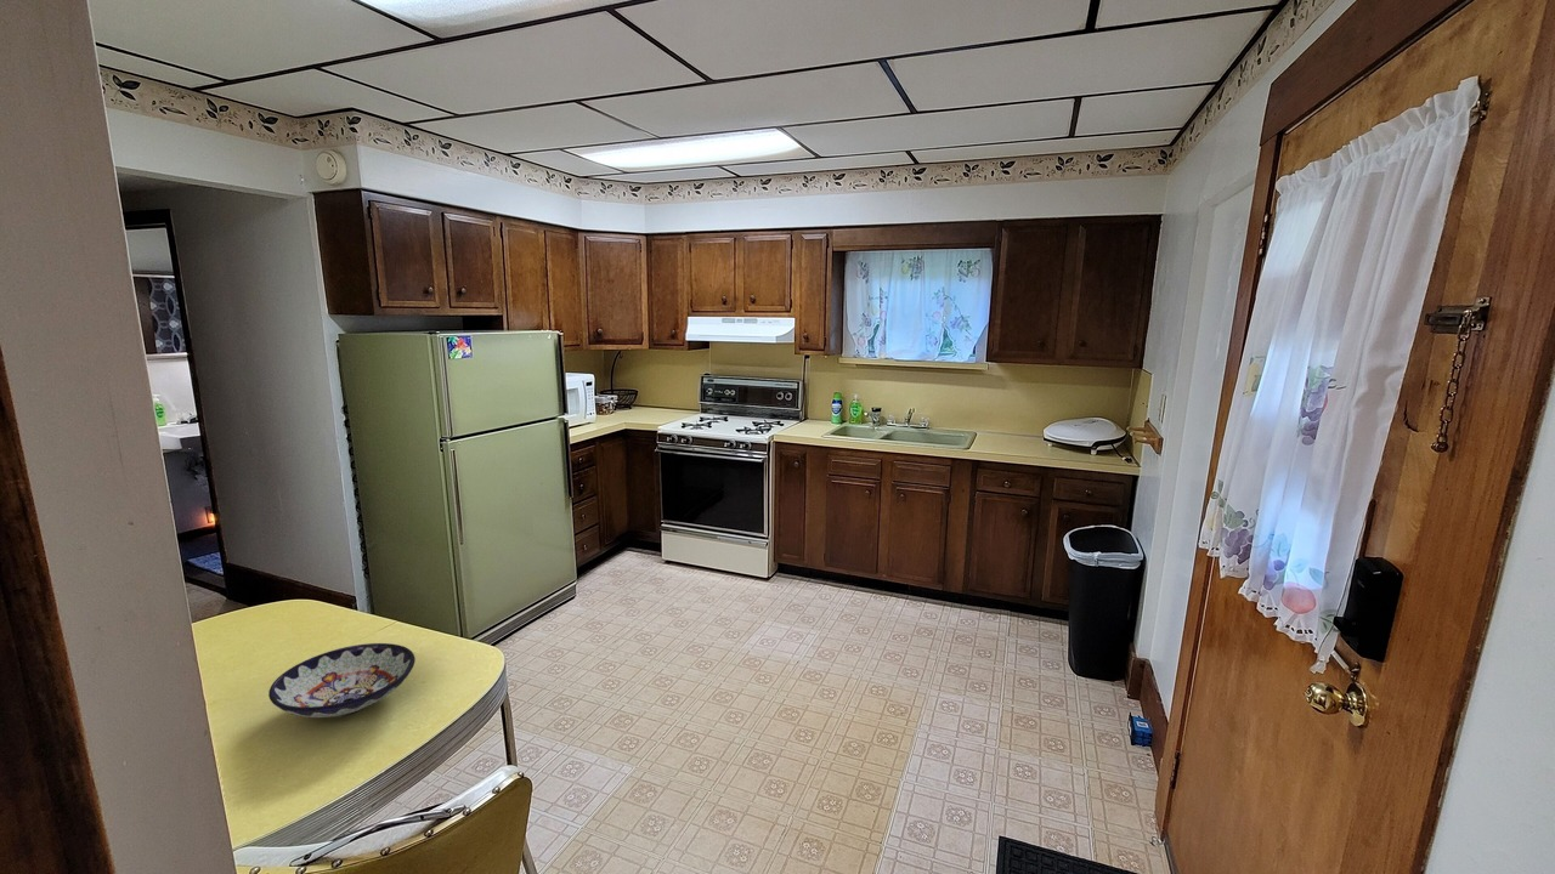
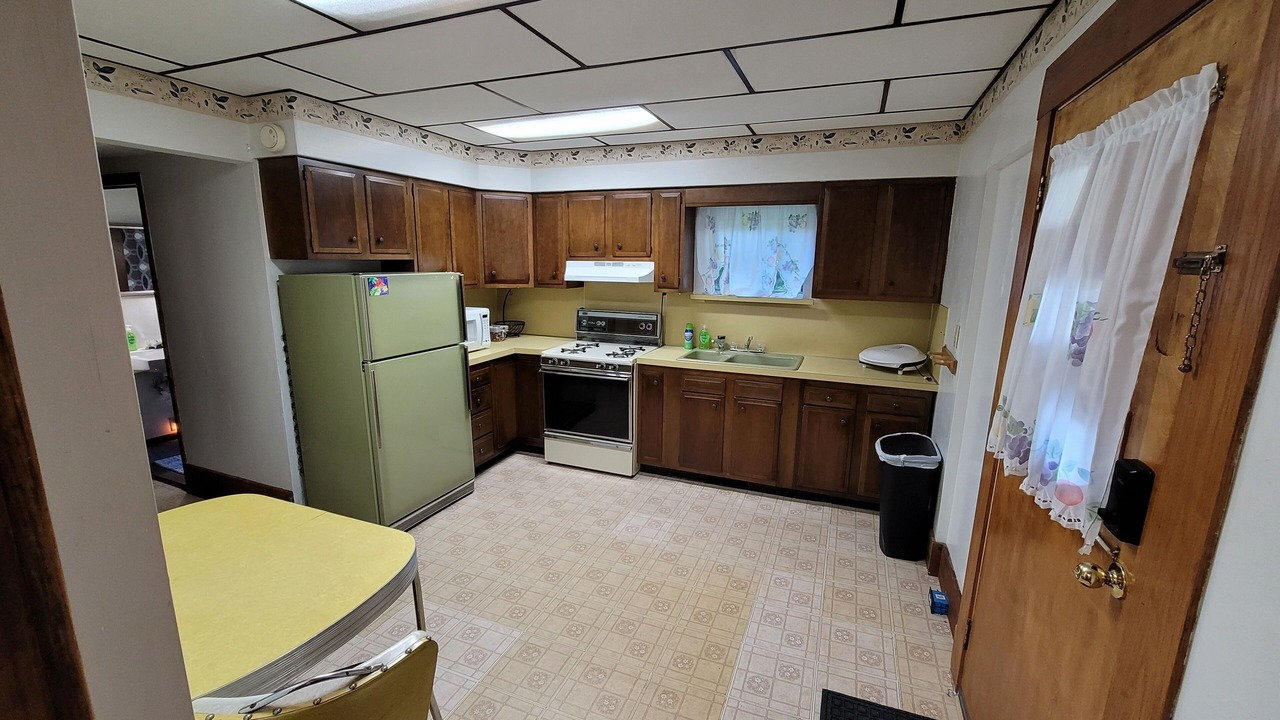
- bowl (346, 689)
